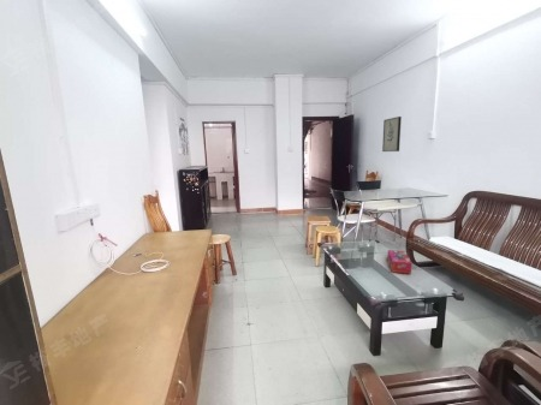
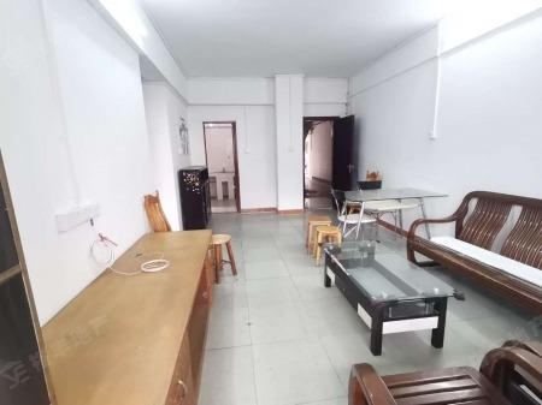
- tissue box (398, 261)
- wall art (391, 135)
